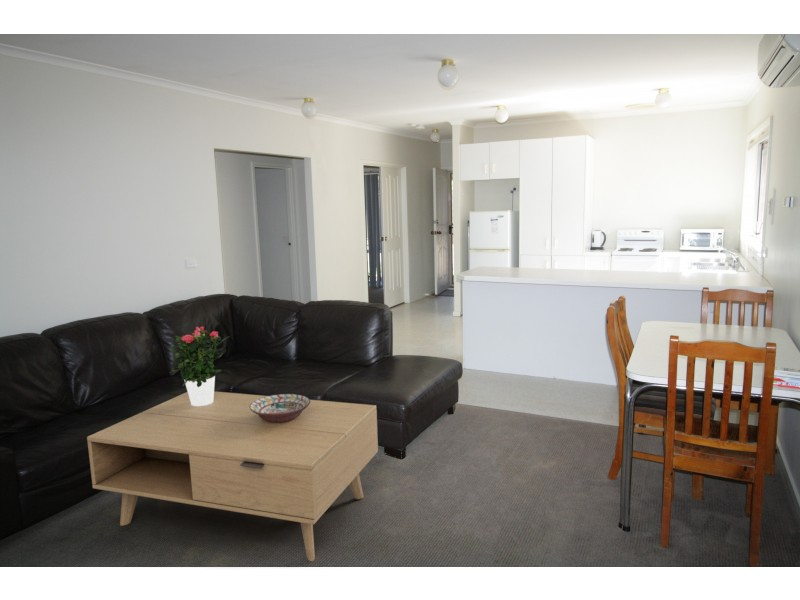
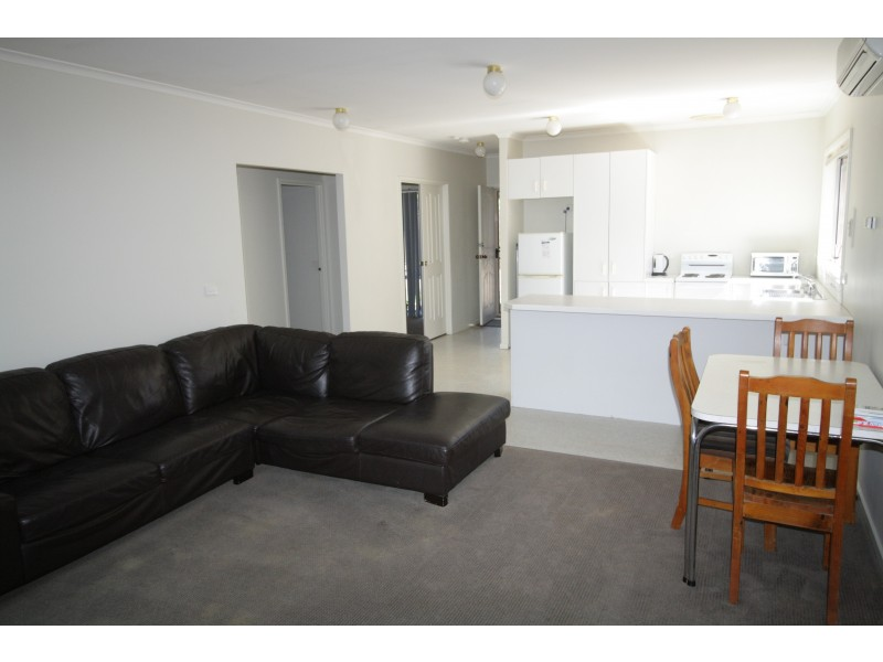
- decorative bowl (280, 410)
- potted flower (199, 365)
- coffee table (242, 466)
